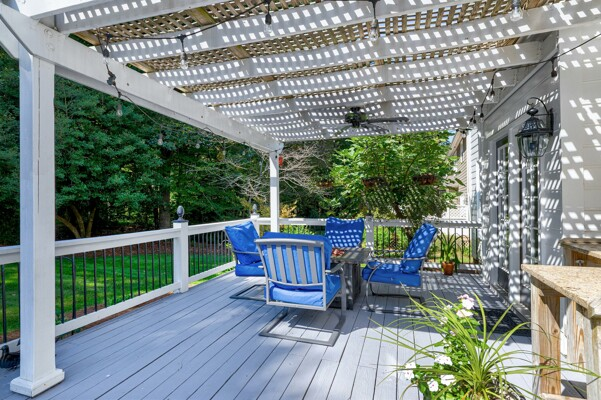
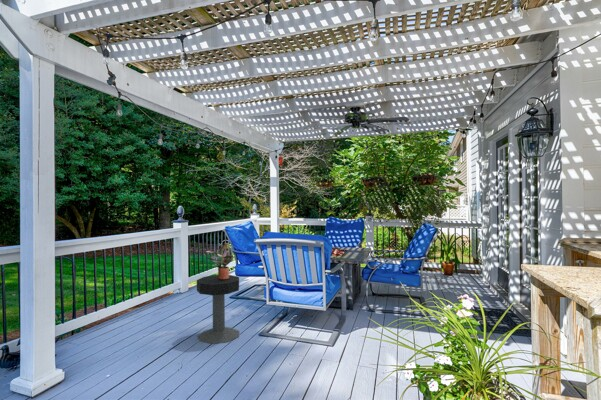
+ potted plant (219, 261)
+ side table (219, 307)
